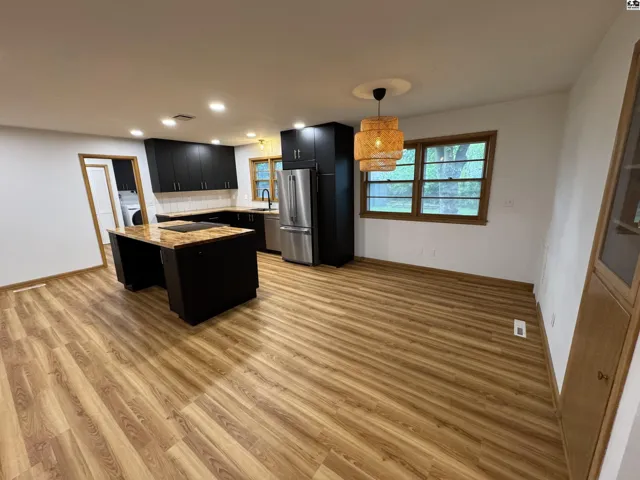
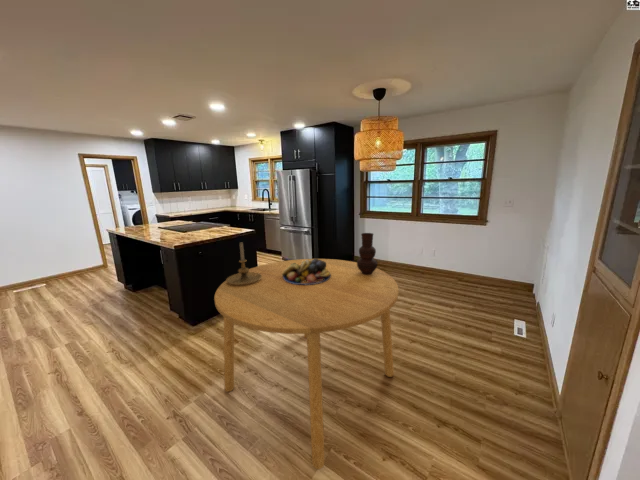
+ vase (367, 253)
+ fruit bowl (306, 268)
+ dining table (309, 334)
+ candle holder (242, 261)
